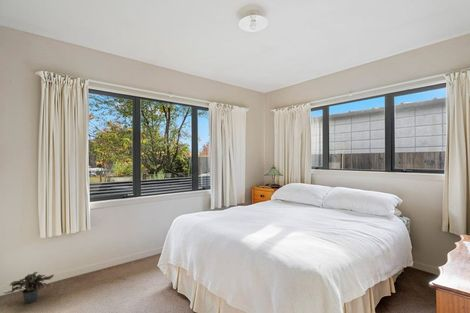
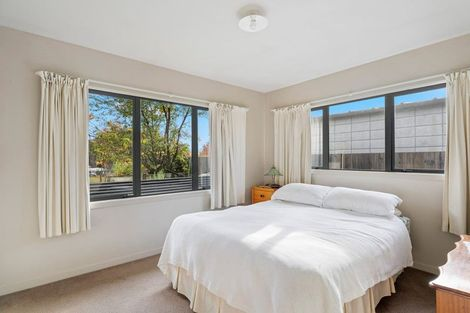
- potted plant (30, 288)
